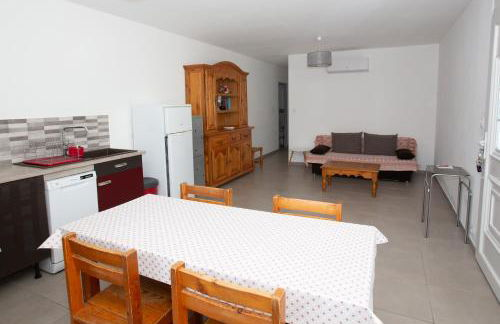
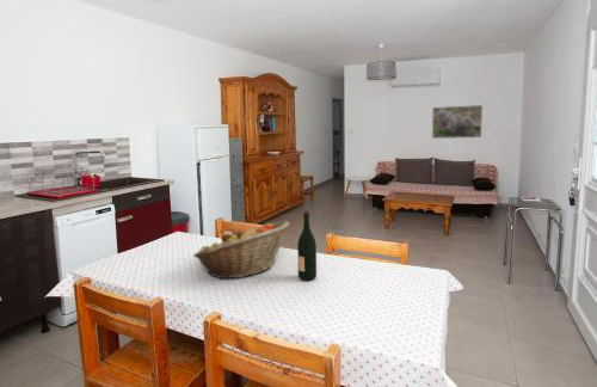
+ wine bottle (307, 244)
+ fruit basket (244, 246)
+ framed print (456, 122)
